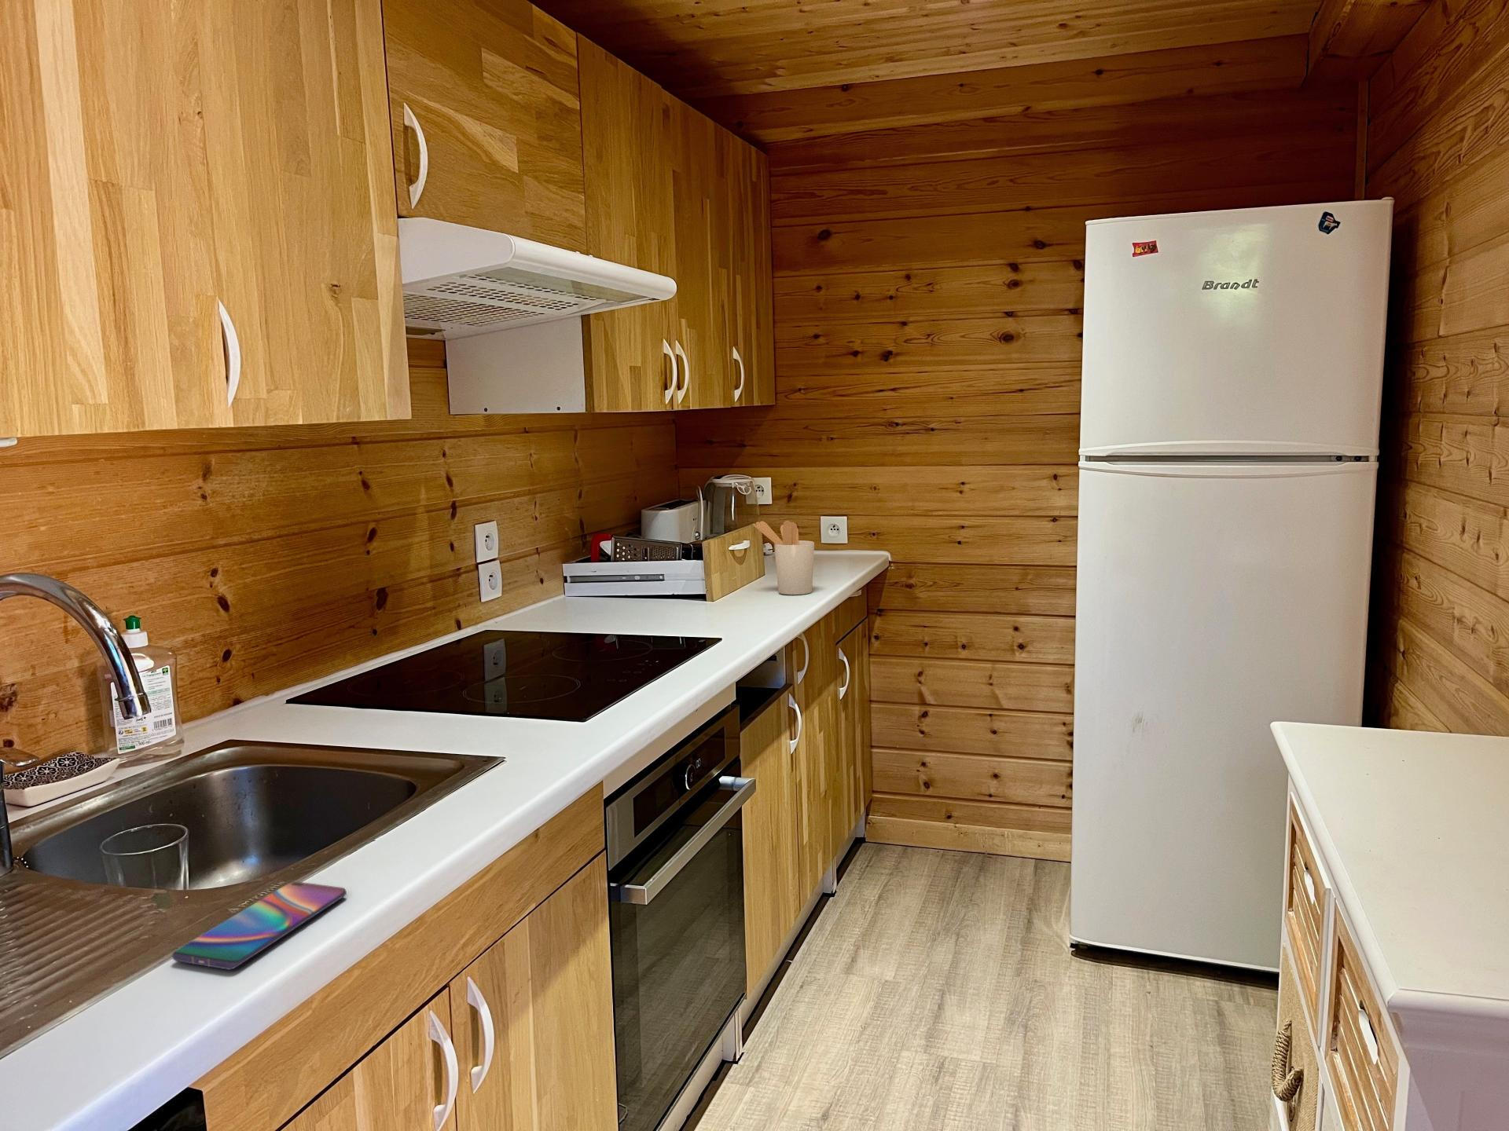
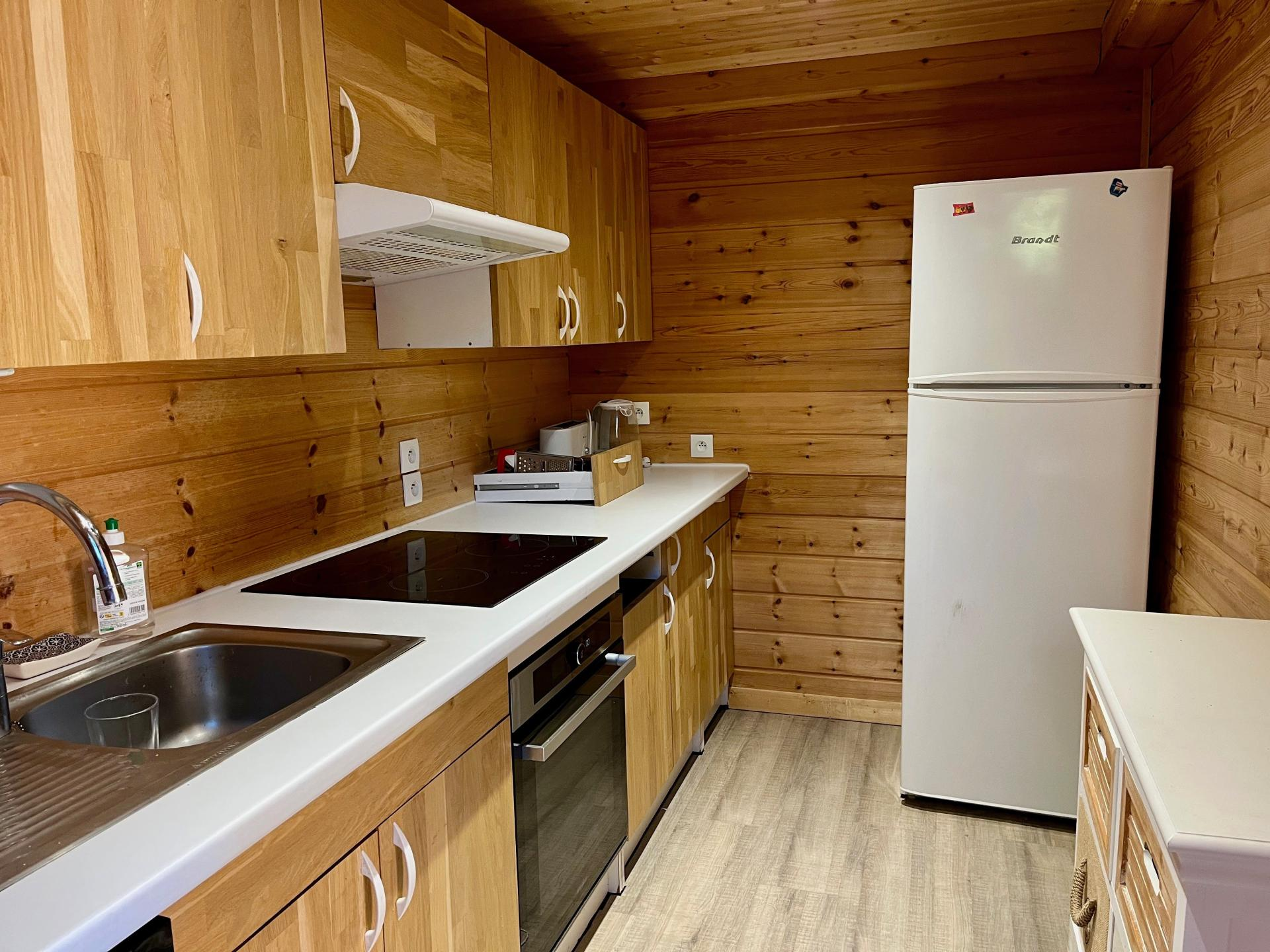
- utensil holder (783, 555)
- smartphone (264, 922)
